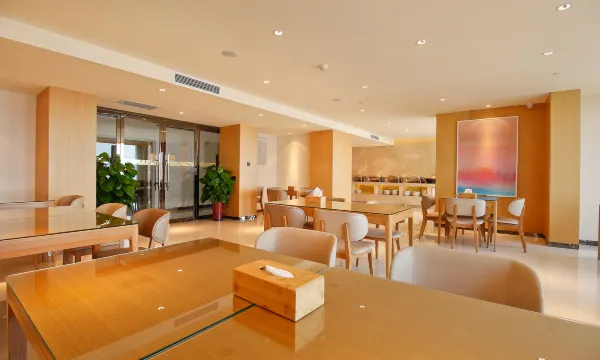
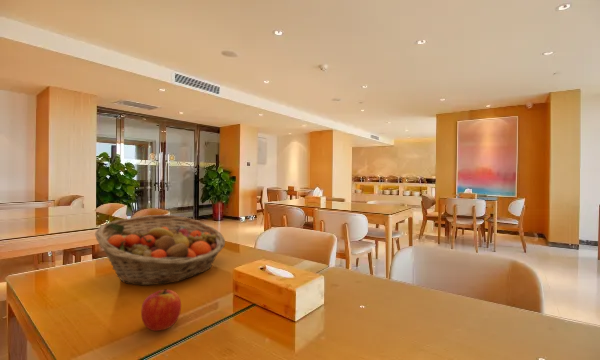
+ apple (161, 307)
+ fruit basket (166, 245)
